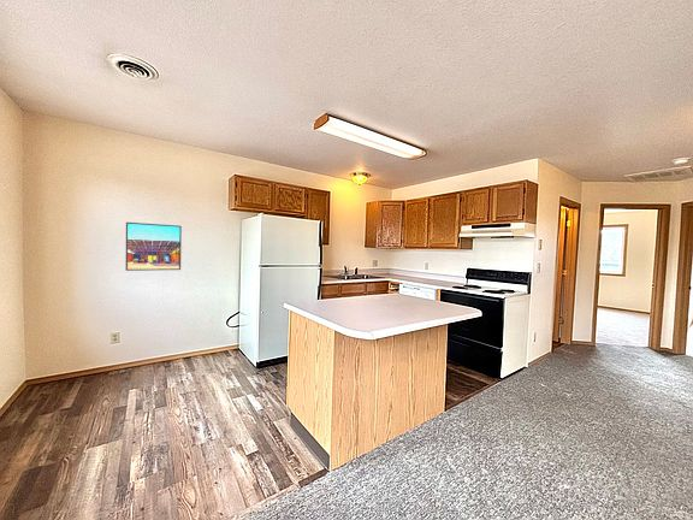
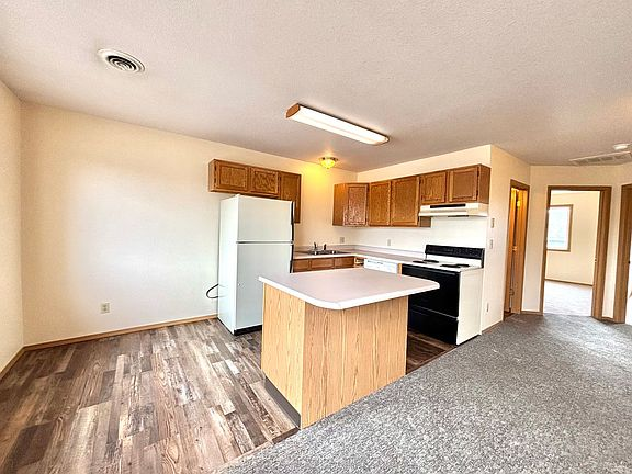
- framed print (154, 247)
